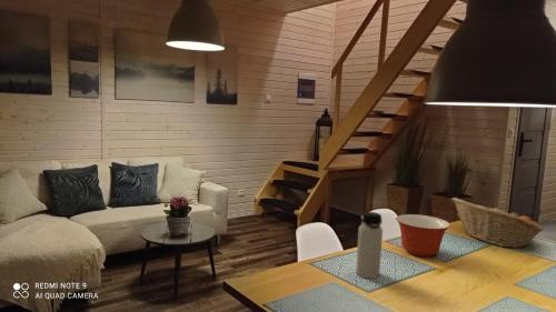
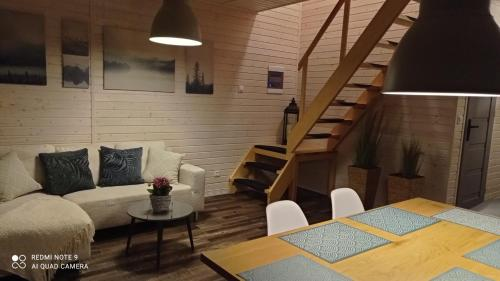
- water bottle (369, 243)
- fruit basket (494, 220)
- mixing bowl (420, 236)
